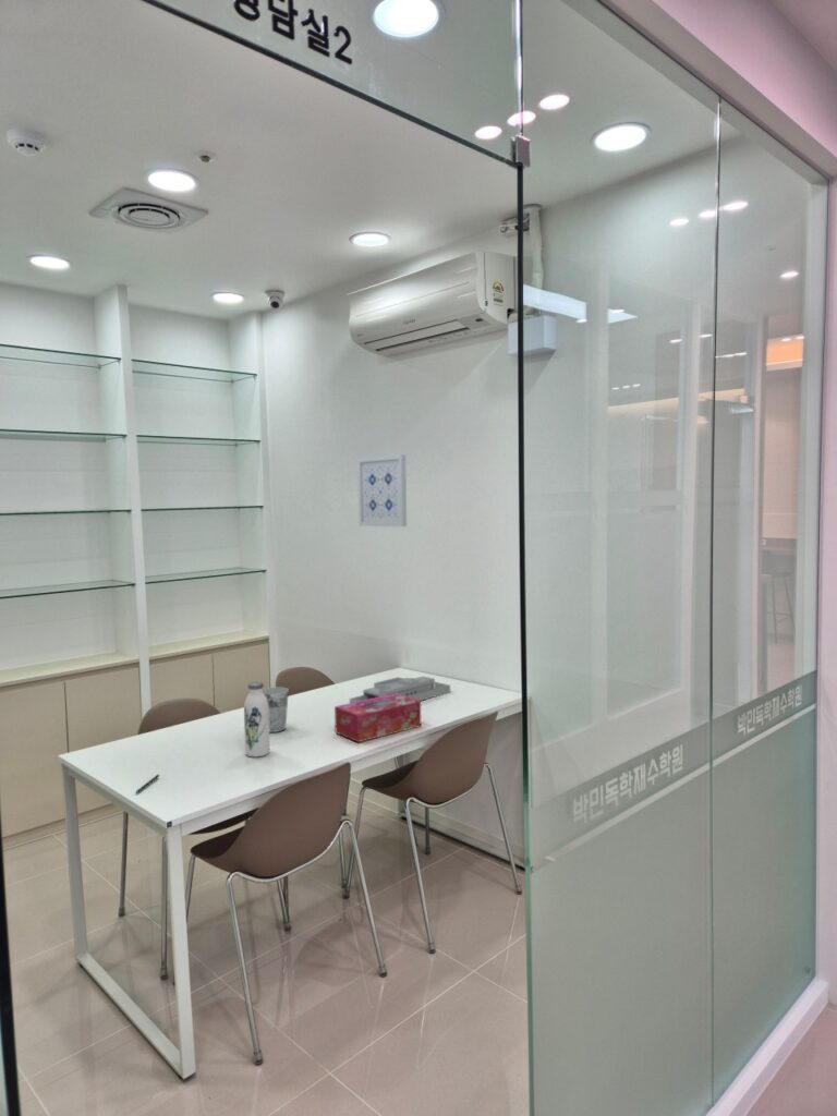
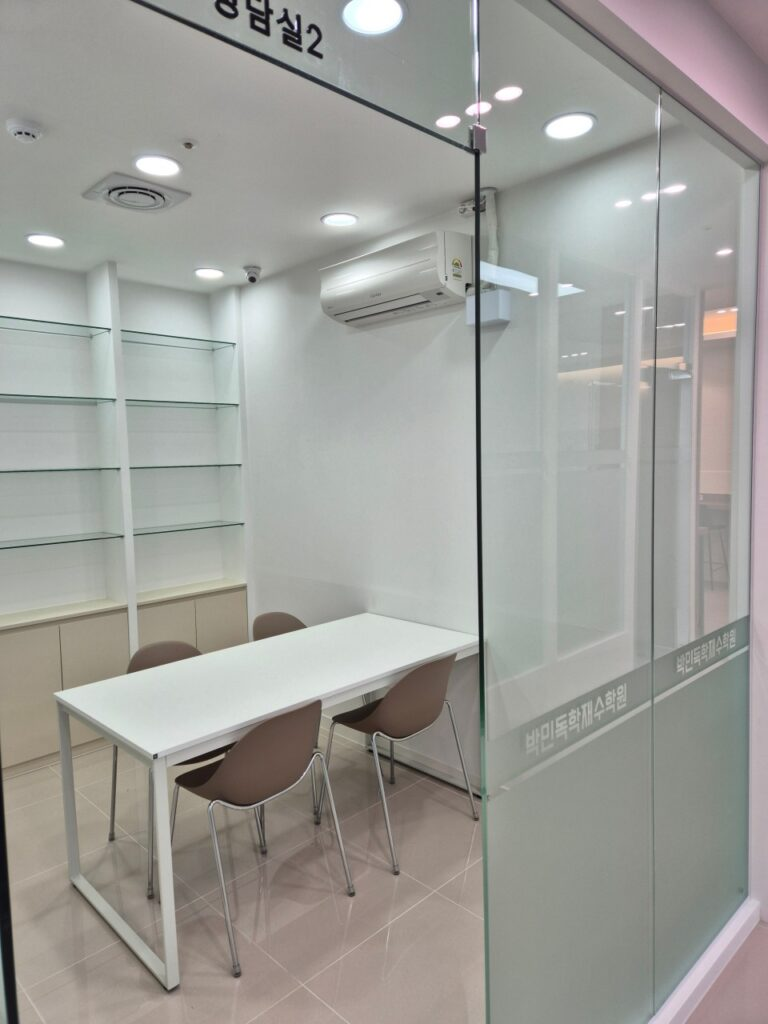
- tissue box (378, 716)
- pen (147, 784)
- desk organizer (401, 689)
- wall art (381, 492)
- cup (274, 709)
- water bottle (256, 718)
